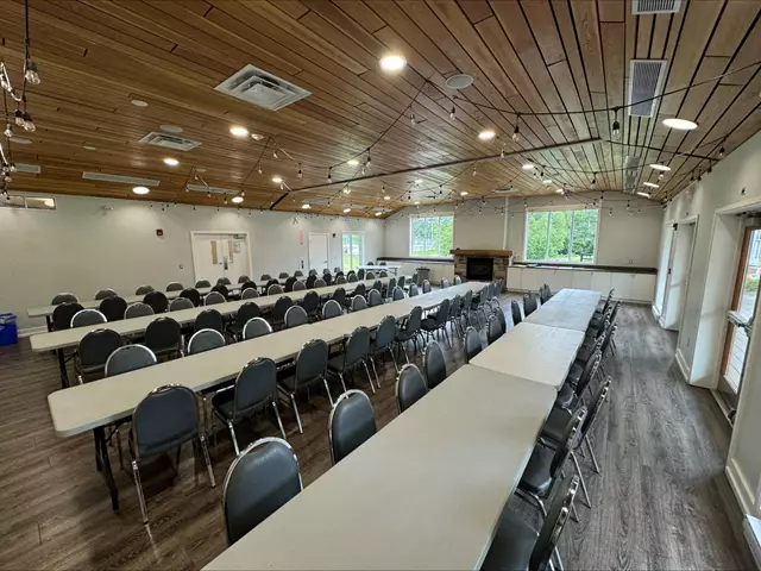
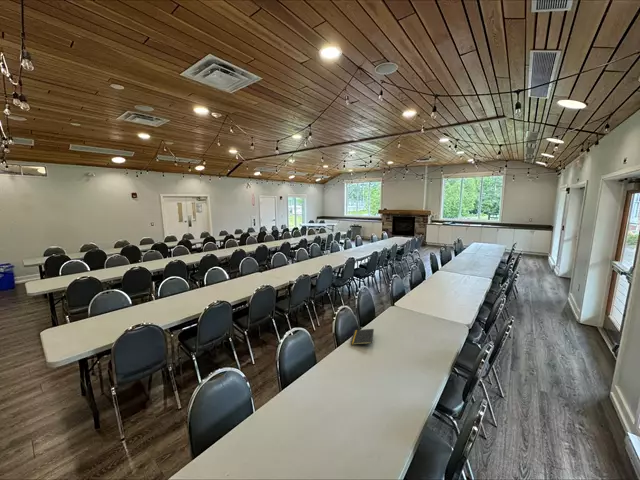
+ notepad (362, 336)
